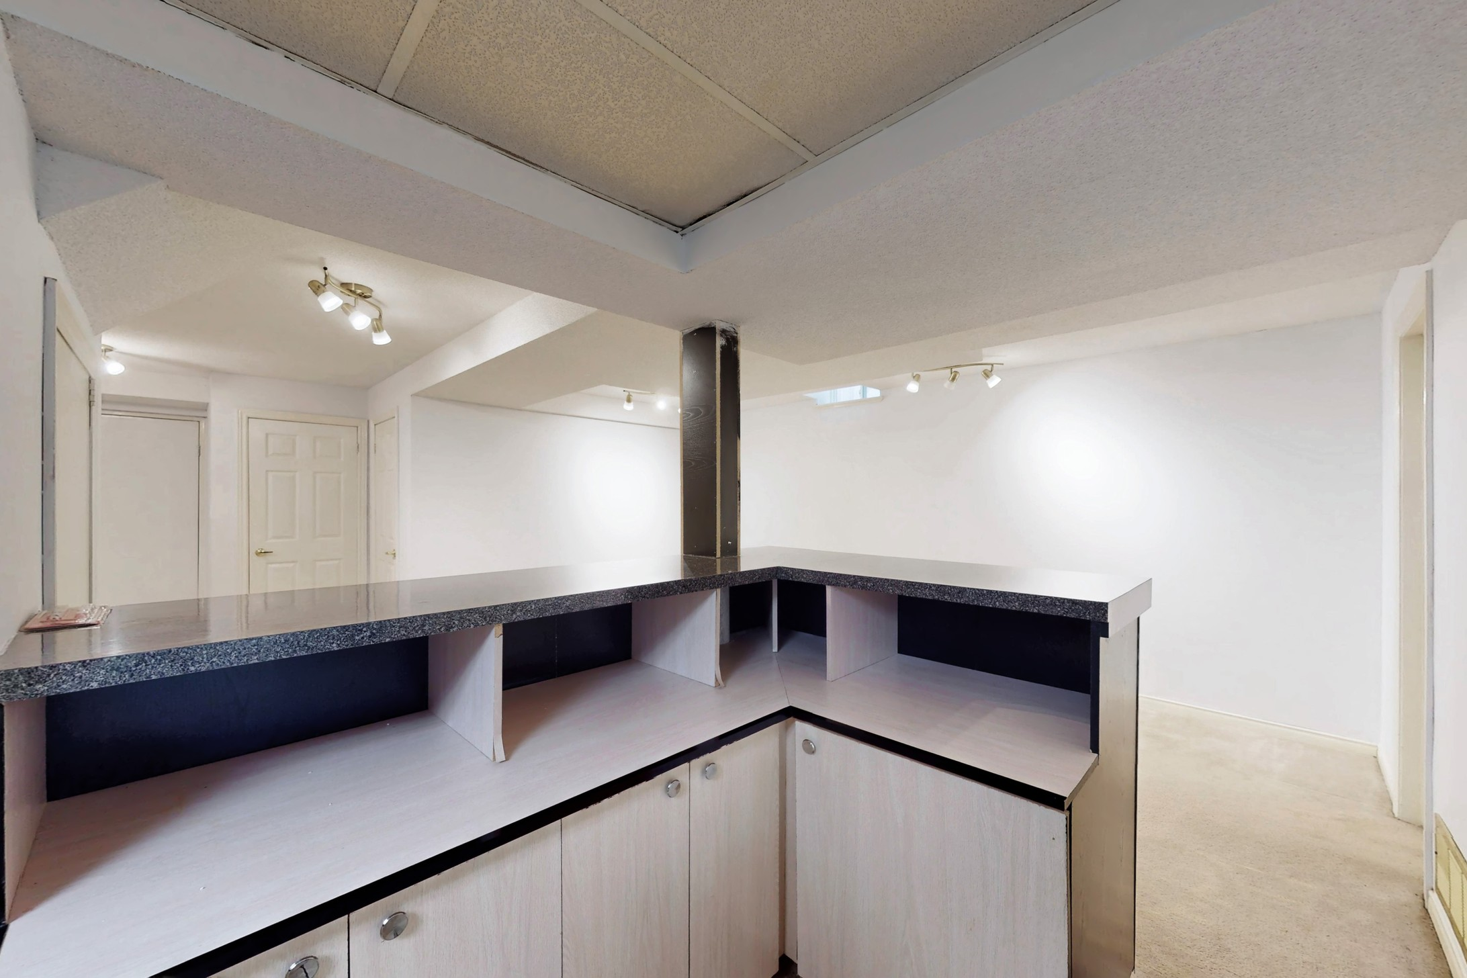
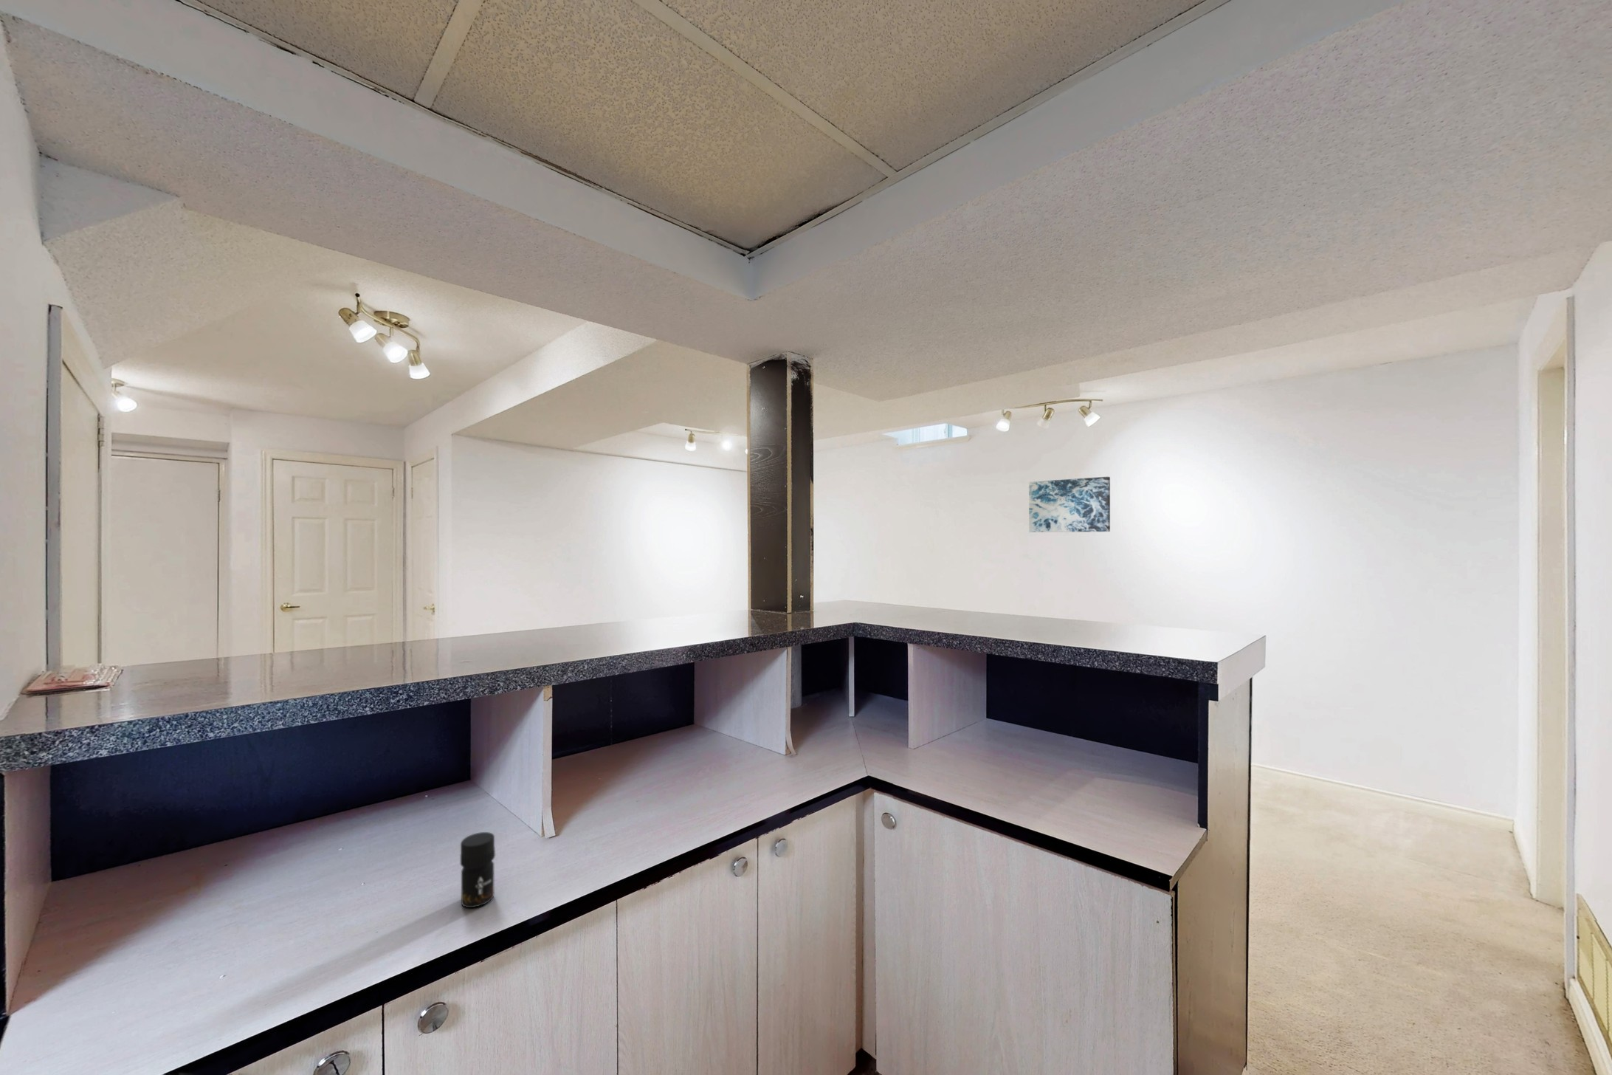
+ wall art (1067, 505)
+ jar (477, 869)
